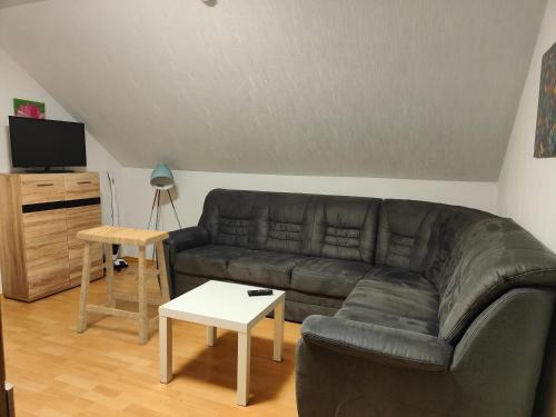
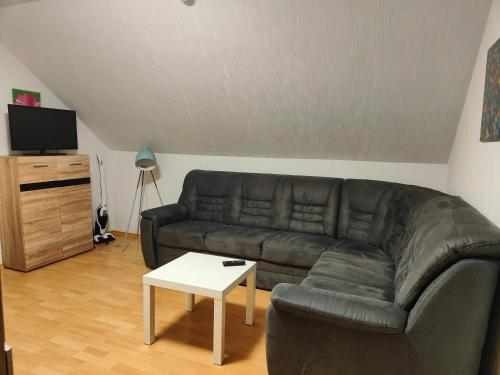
- stool (113, 280)
